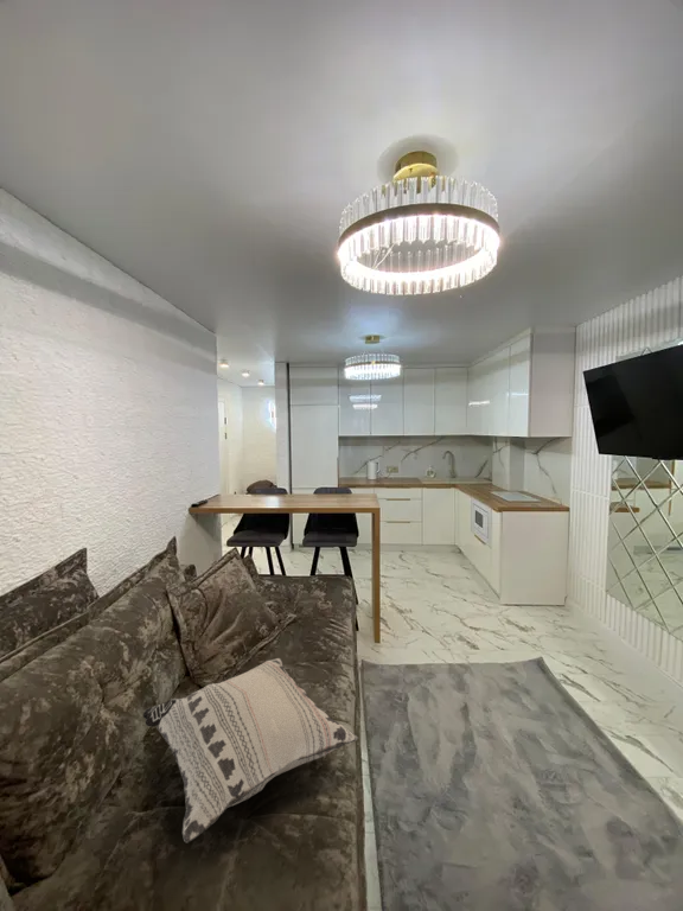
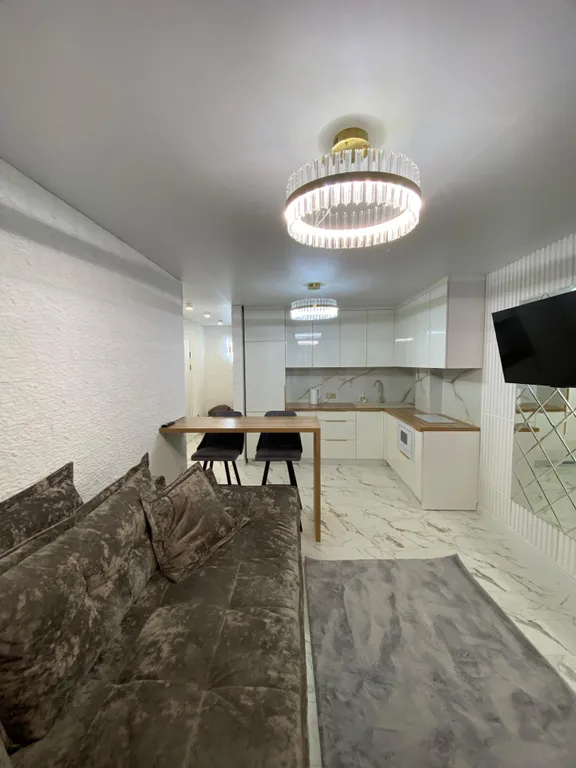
- decorative pillow (245, 724)
